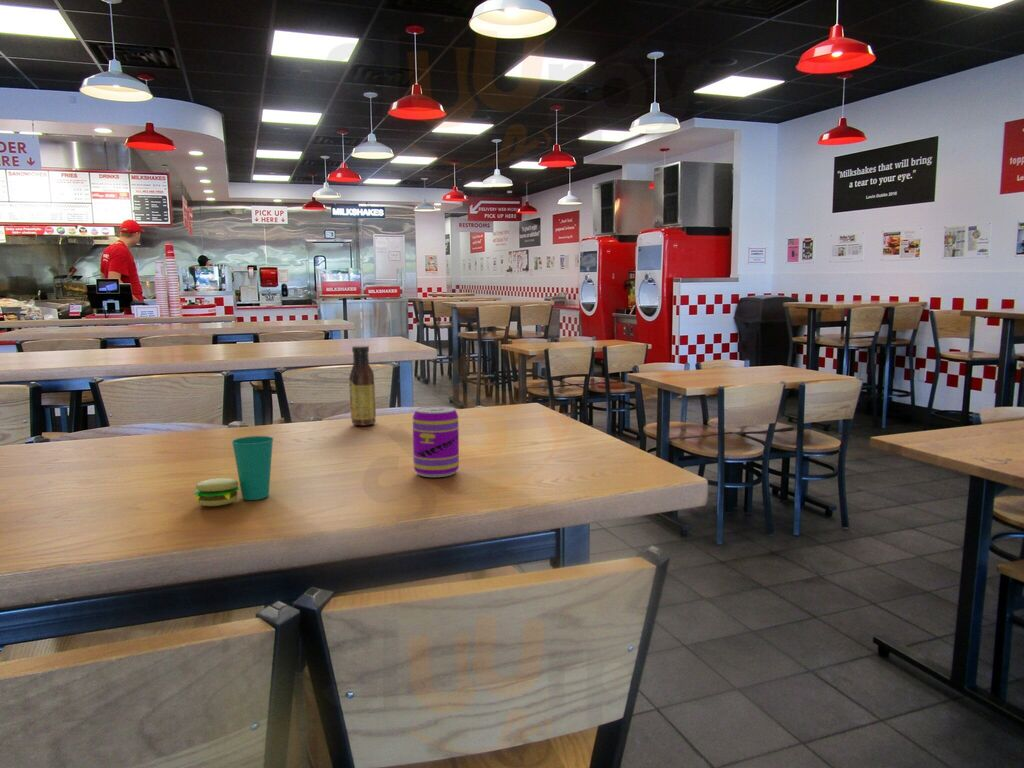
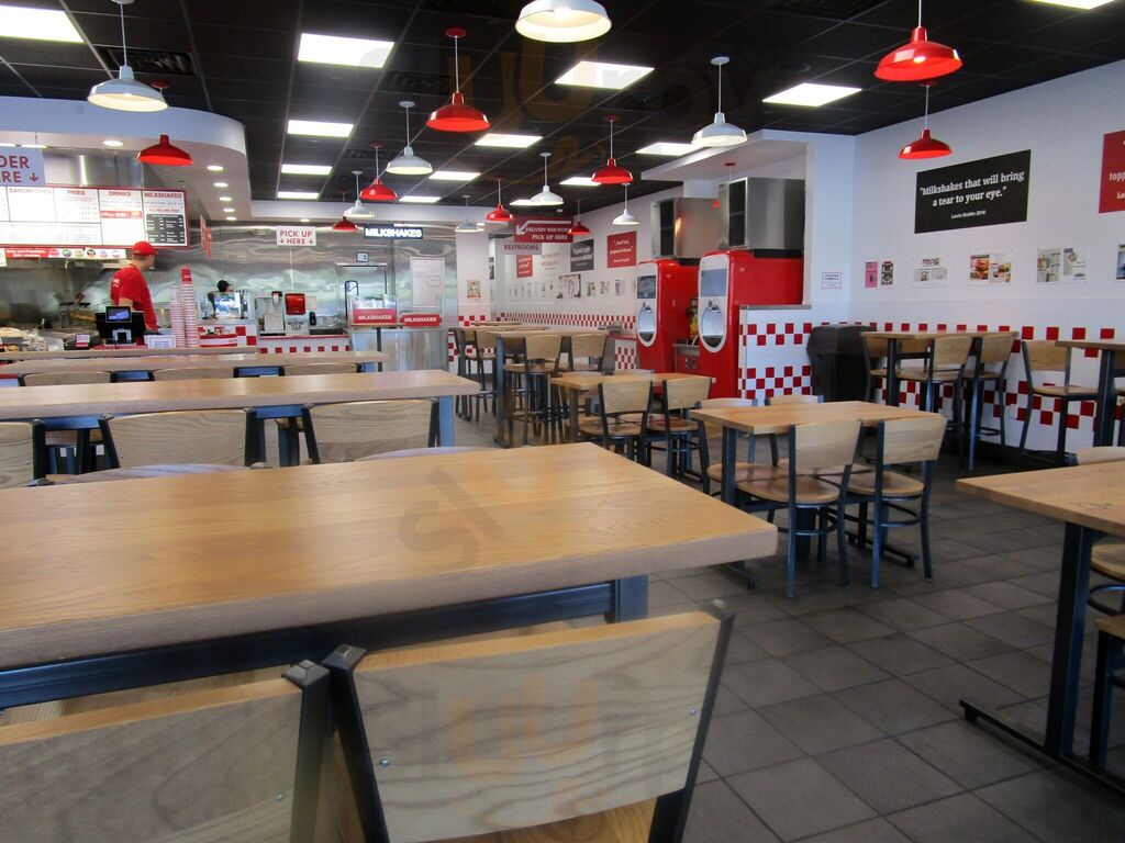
- beverage can (435, 440)
- cup (237, 470)
- sauce bottle (362, 385)
